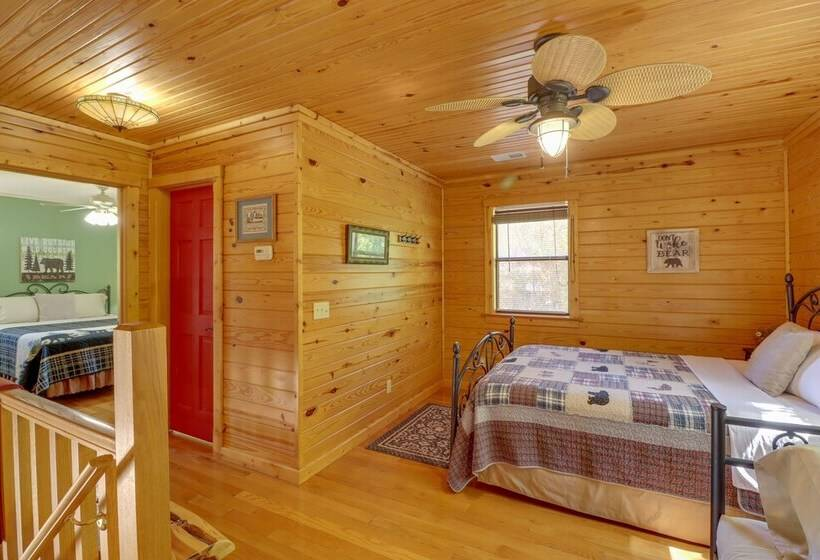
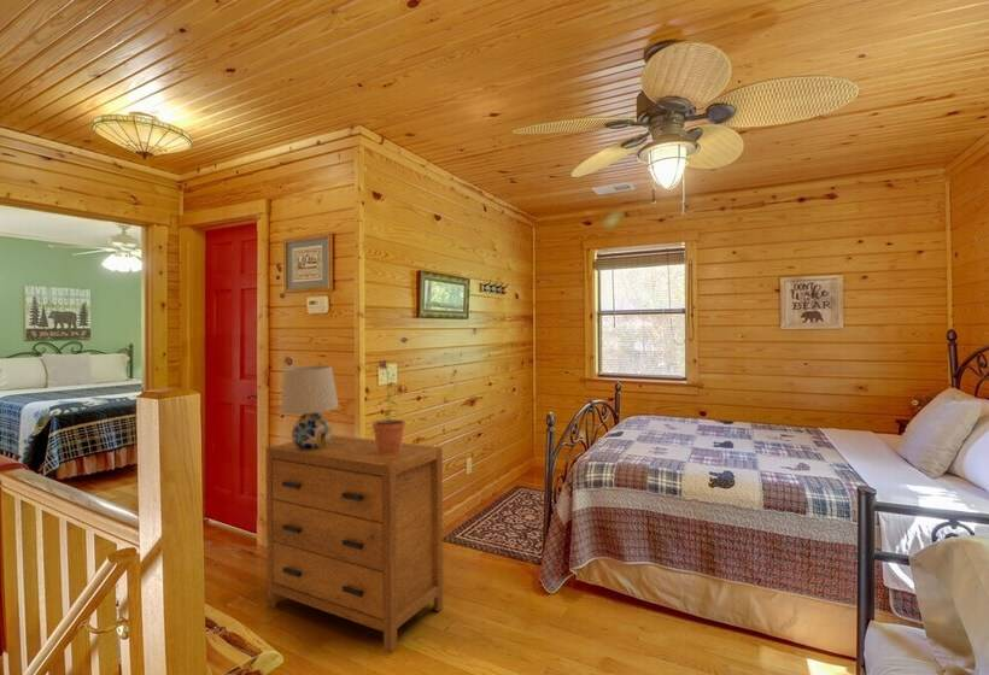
+ potted plant (391, 405)
+ dresser (352, 527)
+ table lamp (311, 406)
